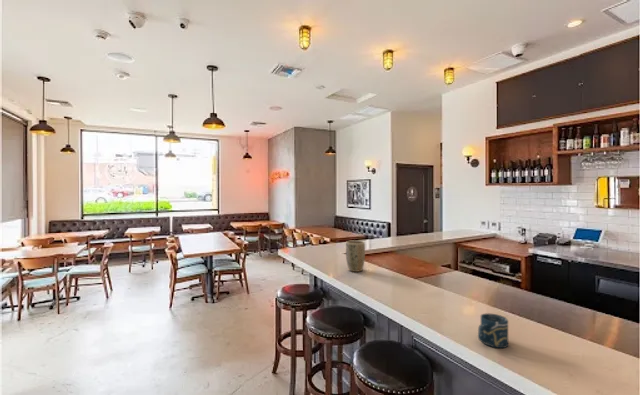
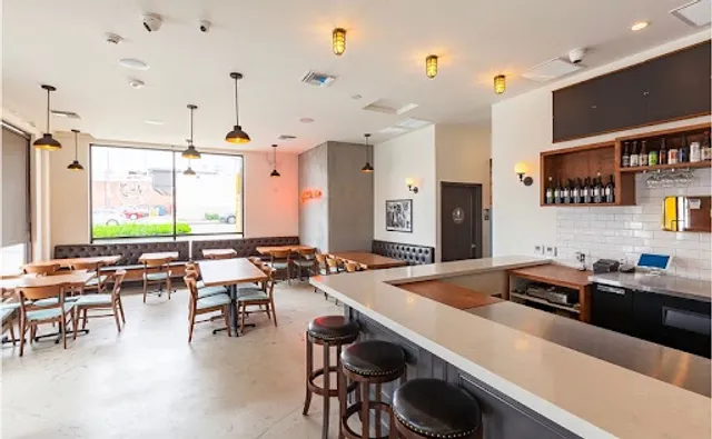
- cup (491, 330)
- plant pot (355, 255)
